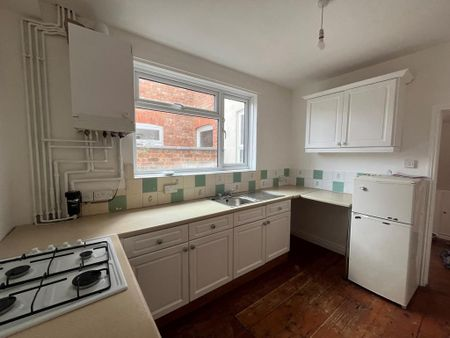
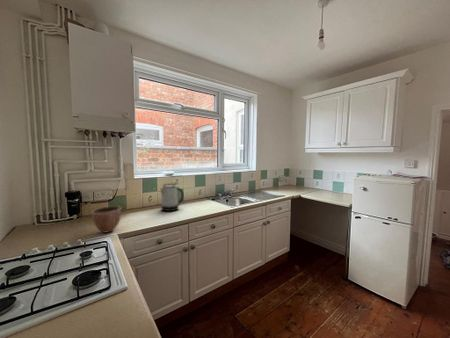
+ decorative bowl (107, 220)
+ kettle (172, 197)
